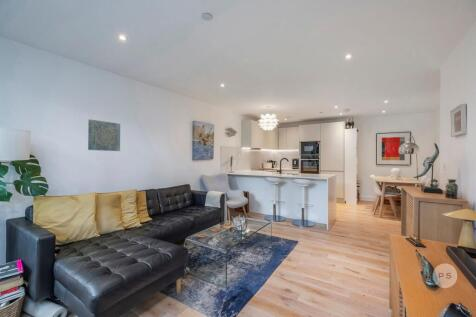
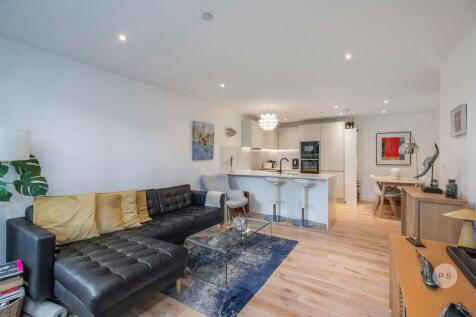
- wall art (105, 136)
